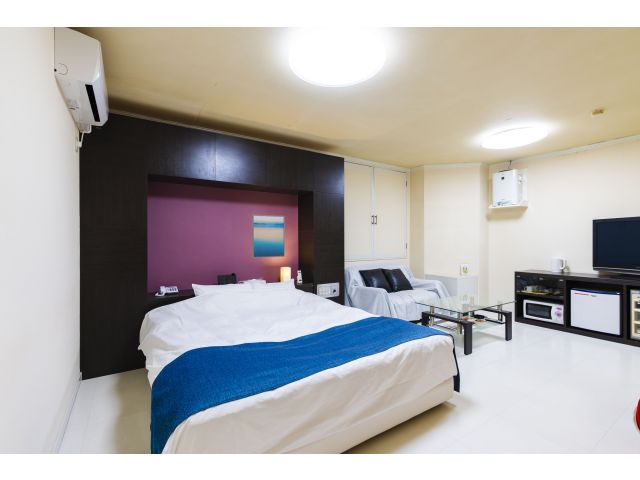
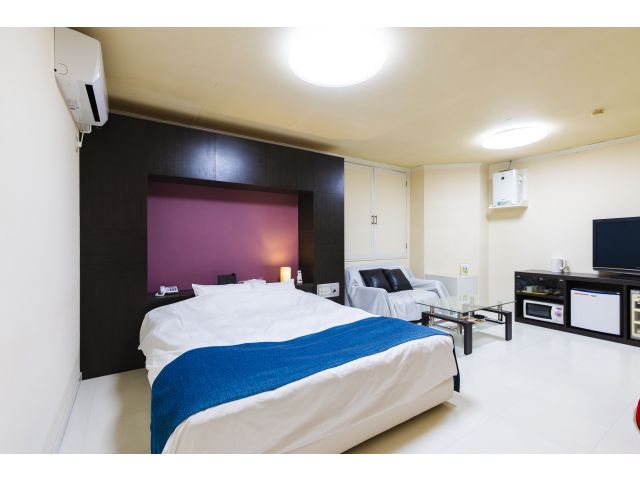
- wall art (268, 236)
